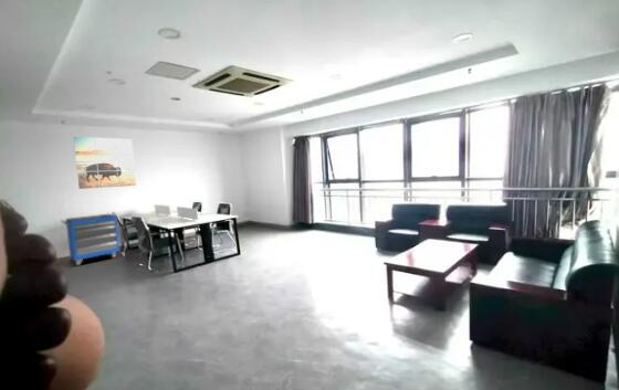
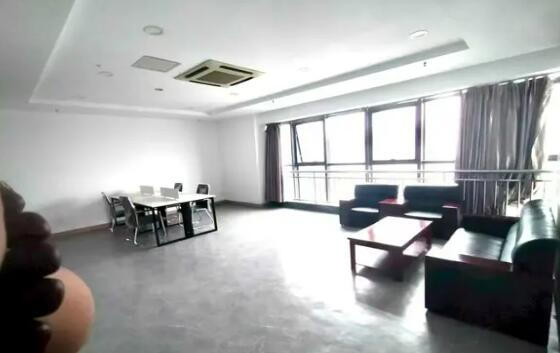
- storage cabinet (91, 239)
- wall art (106, 162)
